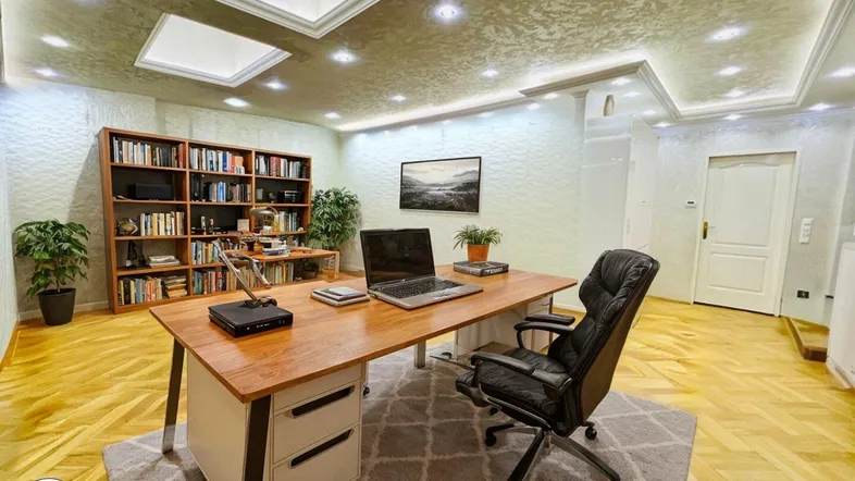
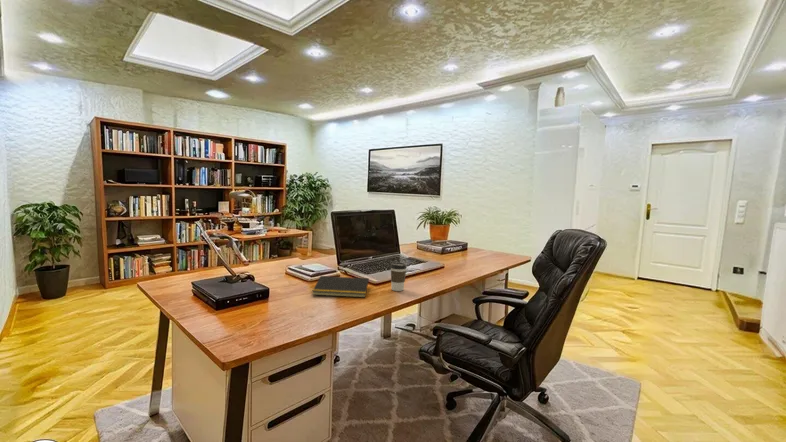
+ coffee cup (398, 276)
+ notepad (341, 286)
